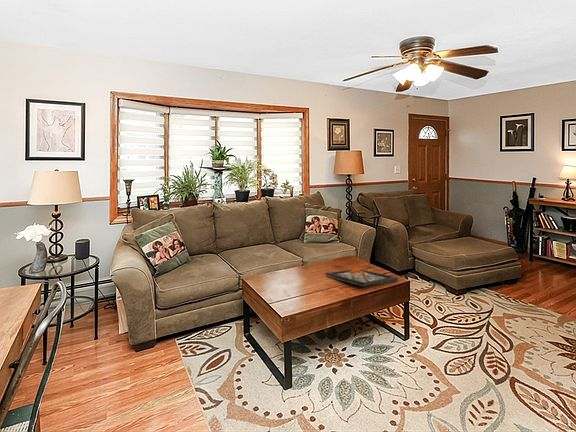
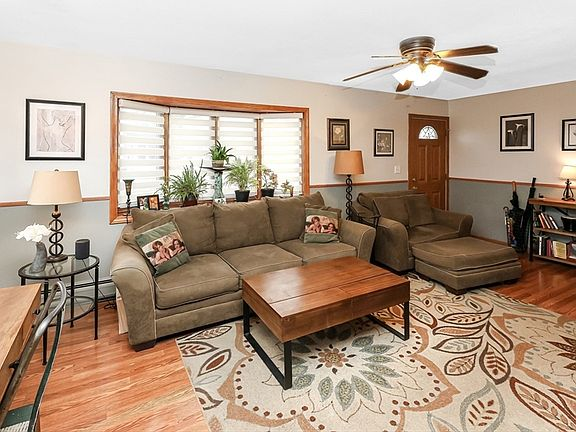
- decorative tray (360, 276)
